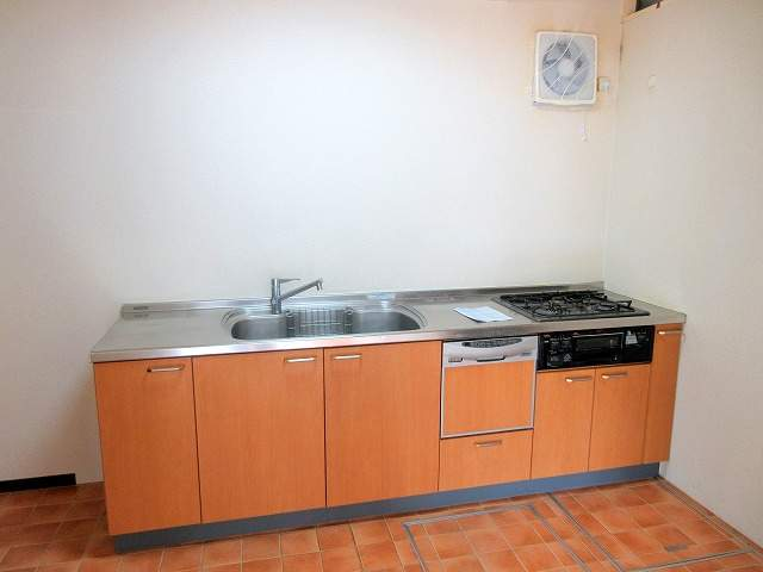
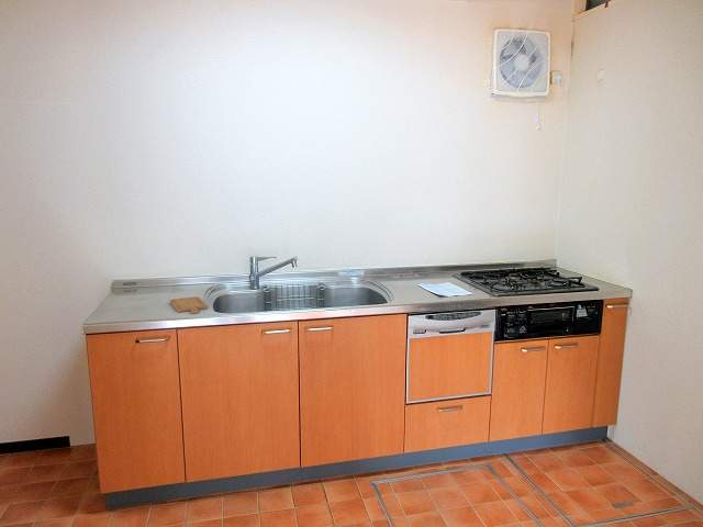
+ chopping board (189, 305)
